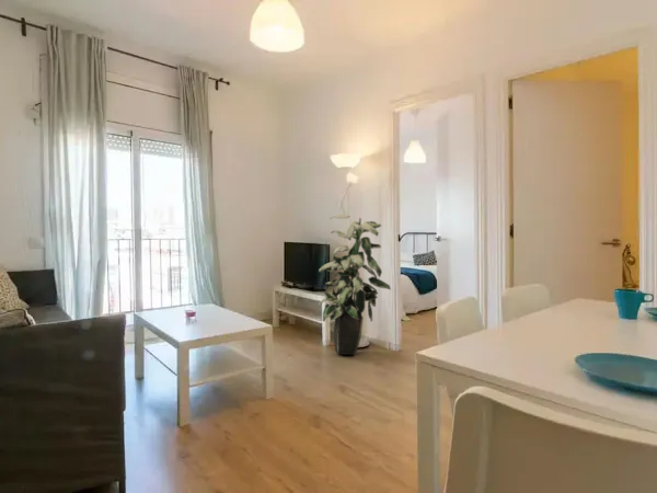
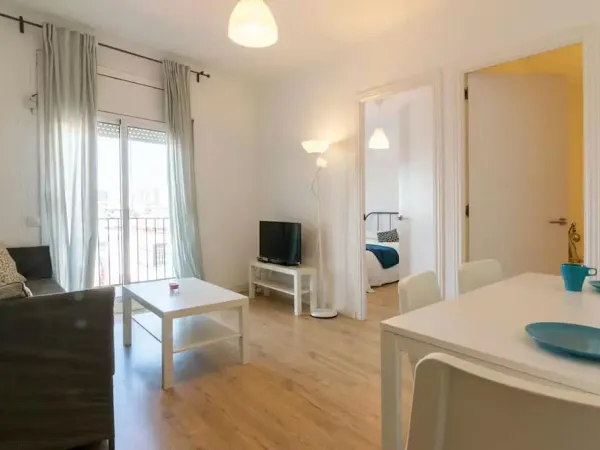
- indoor plant (349, 283)
